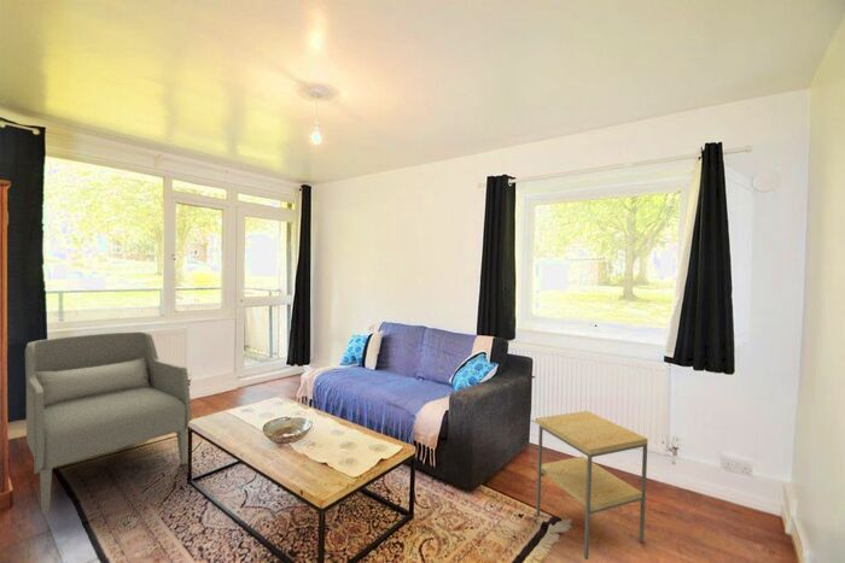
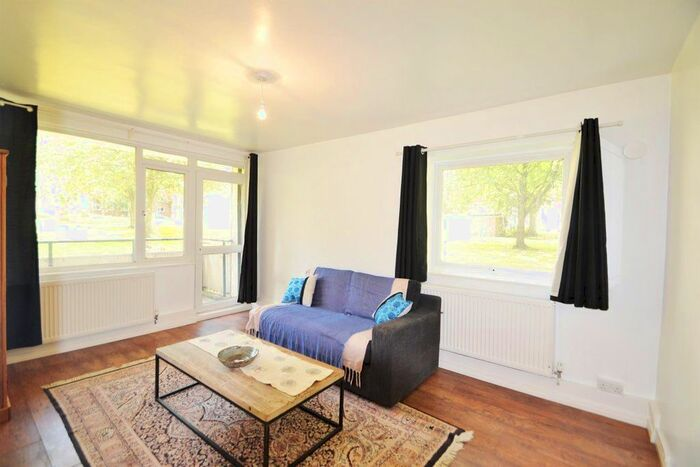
- armchair (104, 403)
- side table (587, 476)
